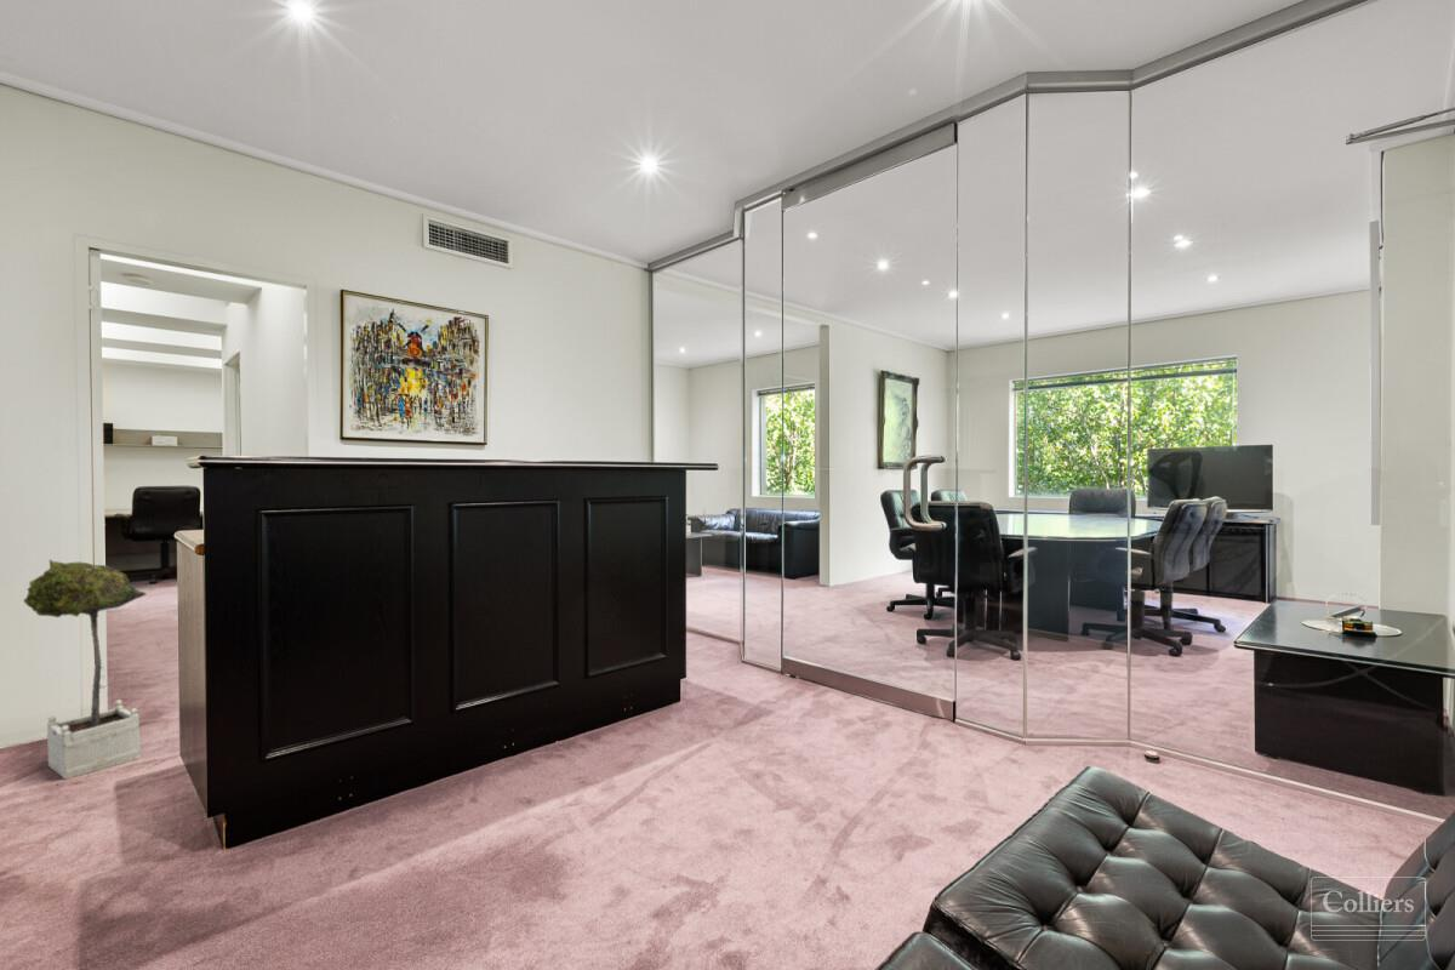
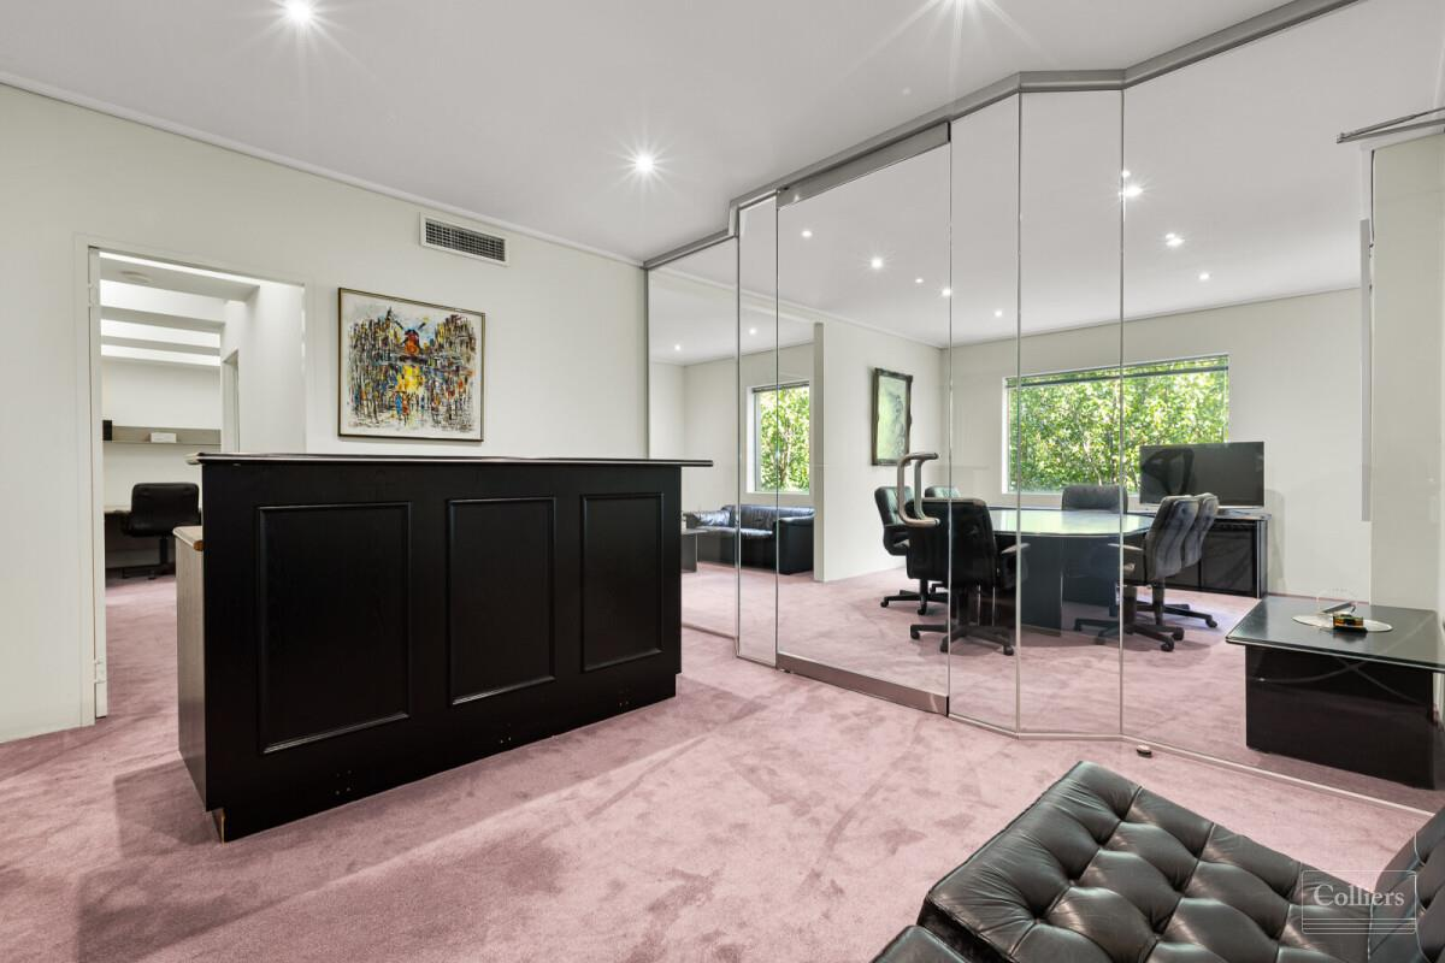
- potted tree (95, 660)
